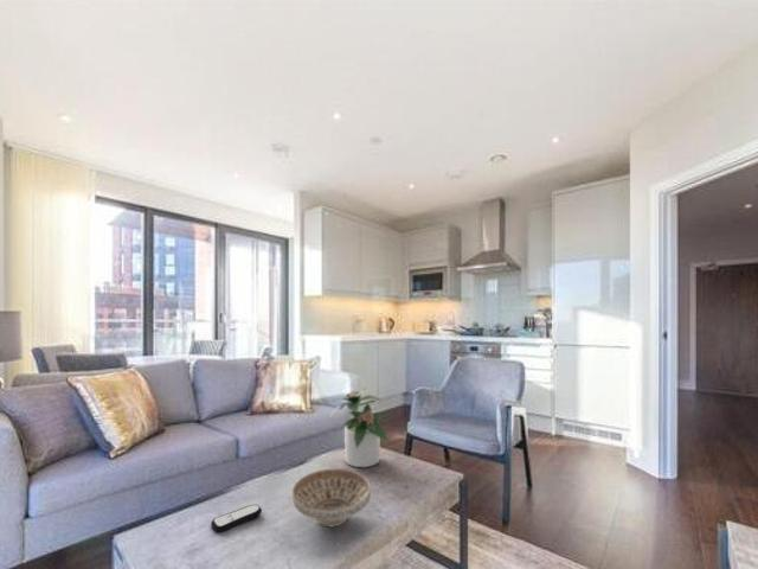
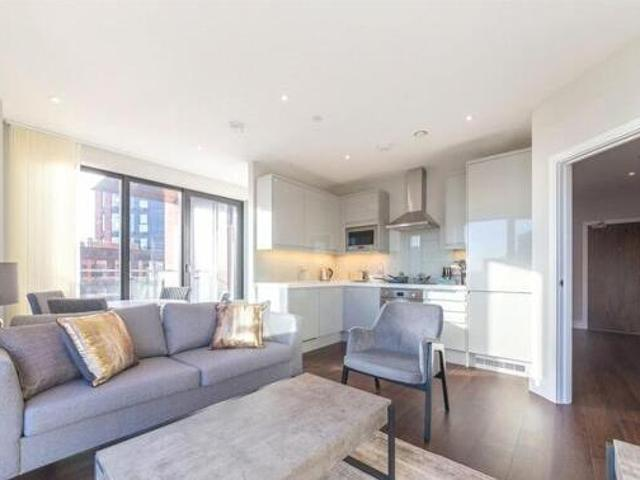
- decorative bowl (332, 503)
- potted plant (358, 424)
- remote control (237, 517)
